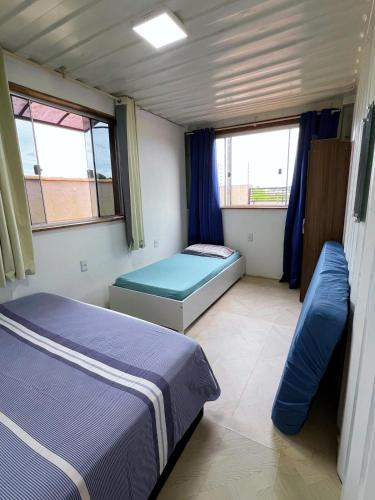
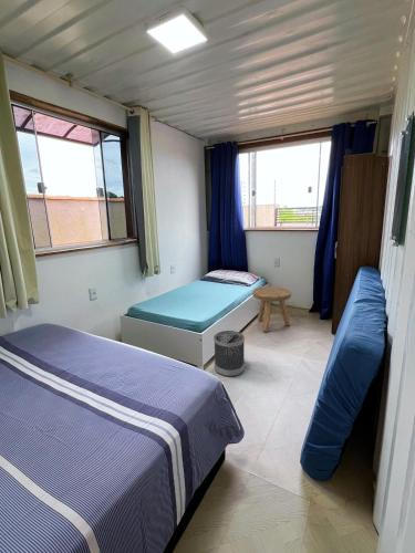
+ wastebasket (229, 352)
+ stool (270, 309)
